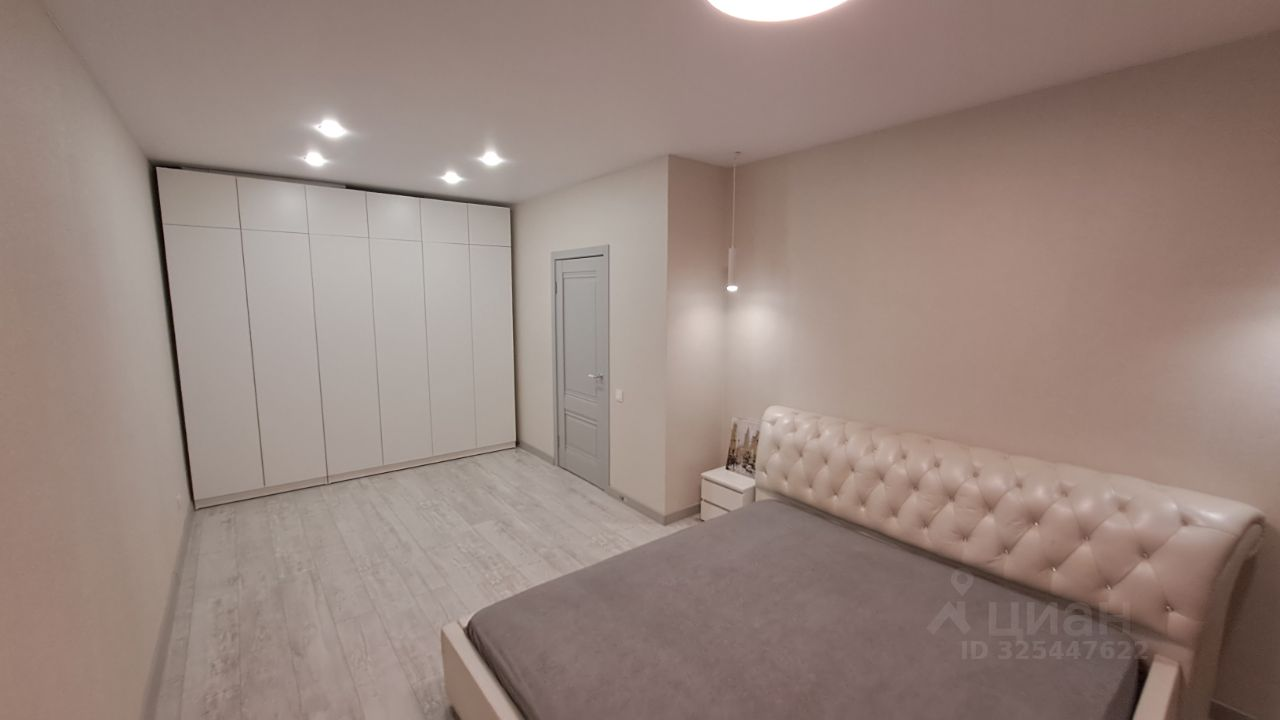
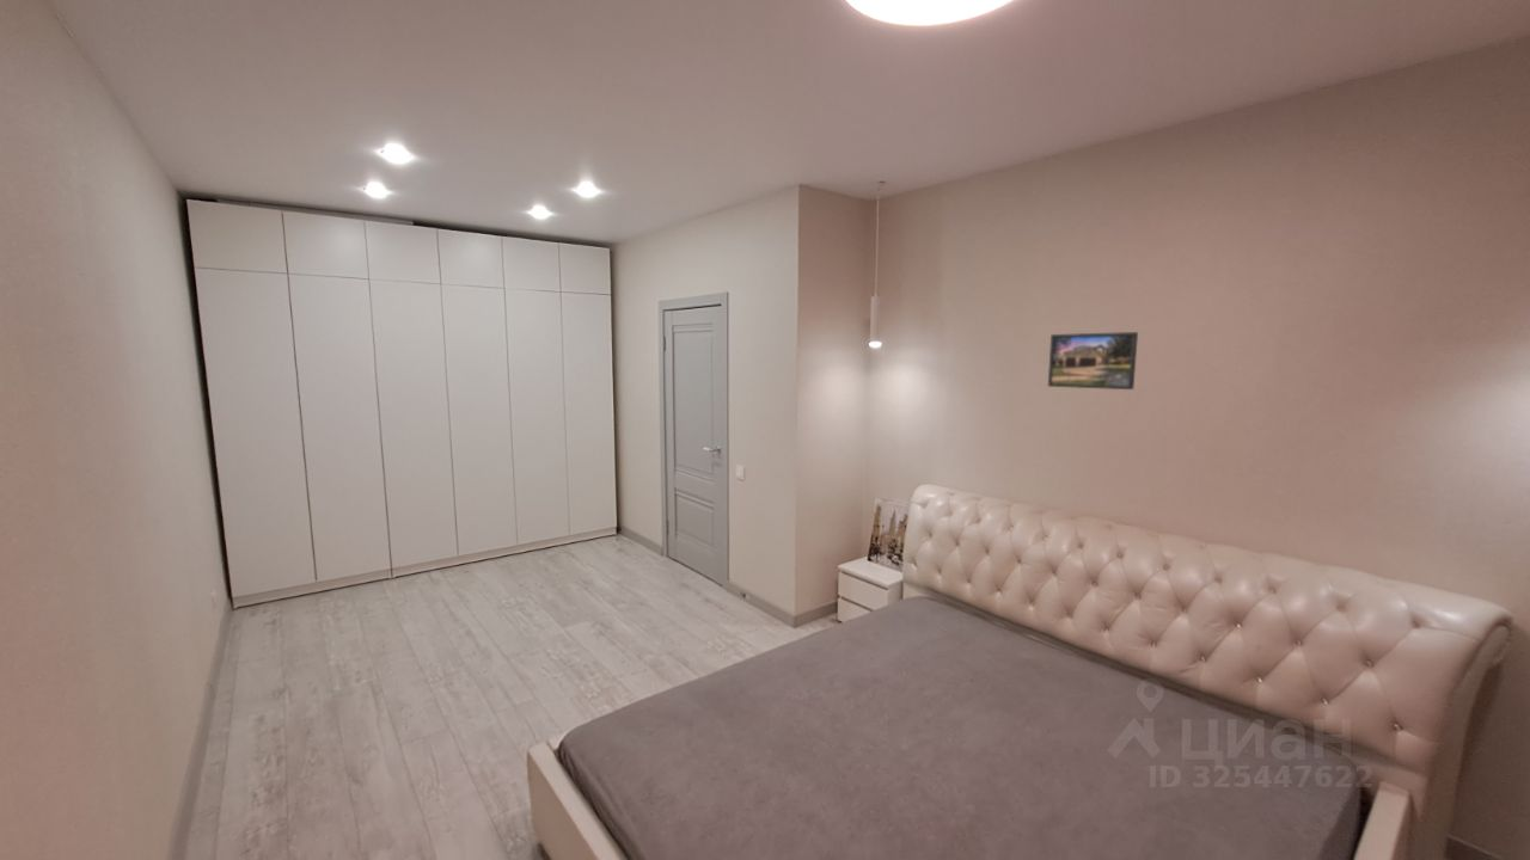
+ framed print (1090, 361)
